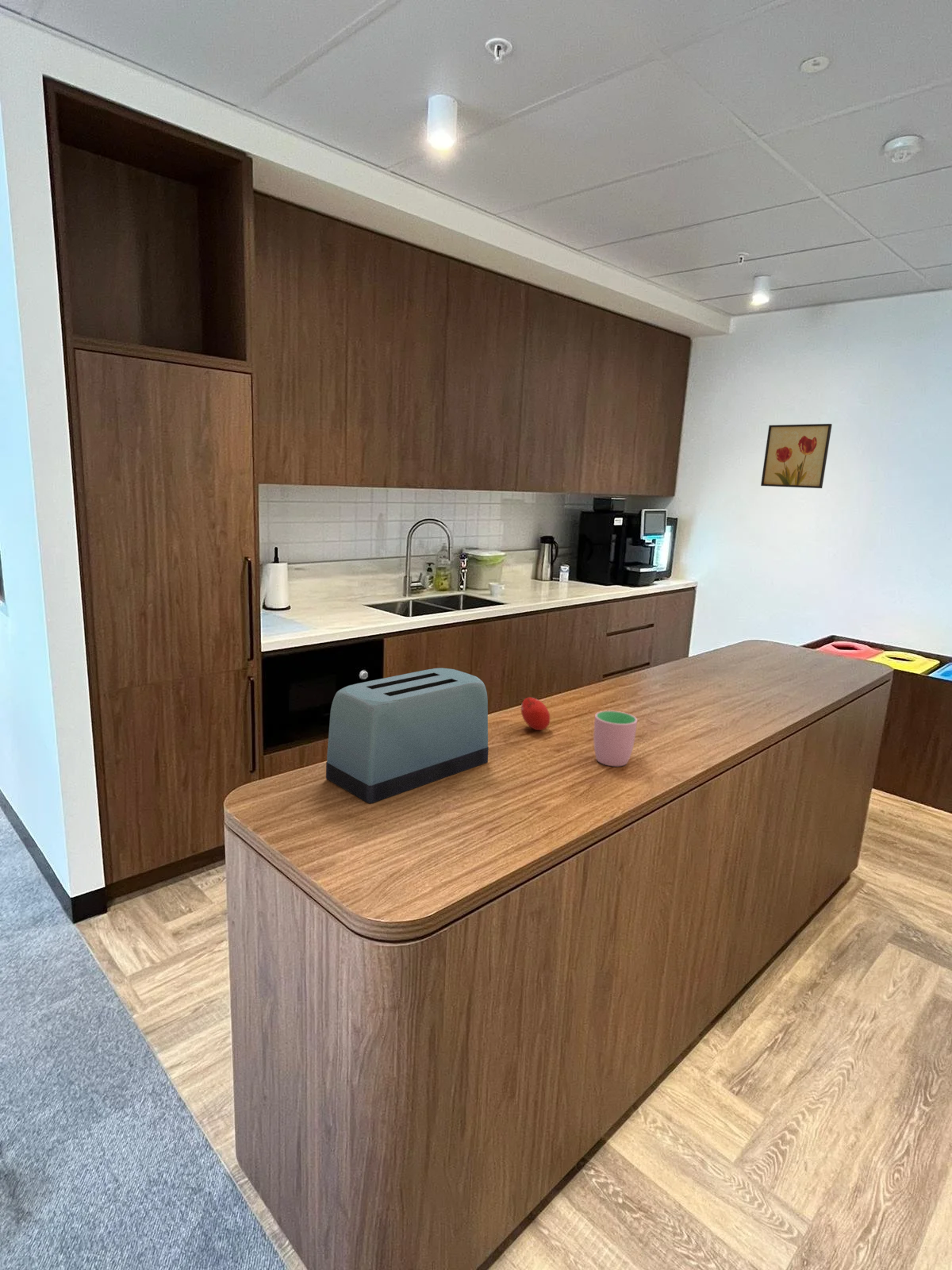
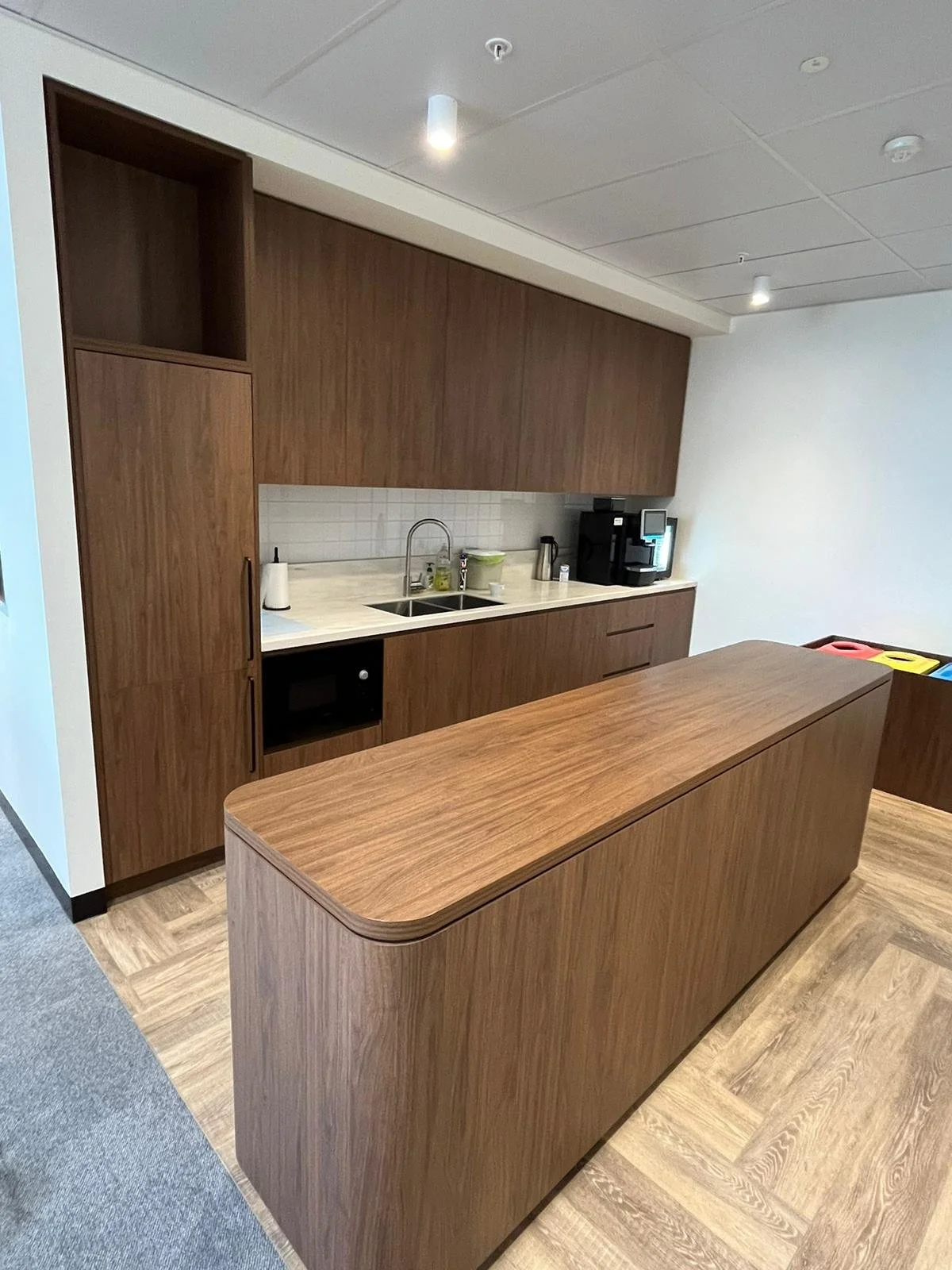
- toaster (413, 725)
- wall art (795, 456)
- fruit (536, 713)
- cup (617, 737)
